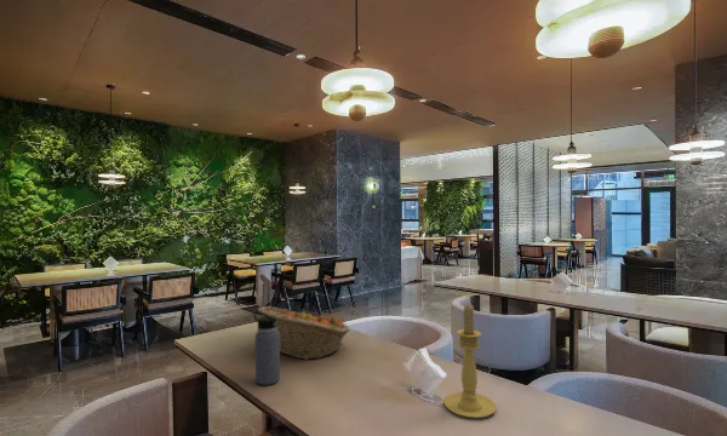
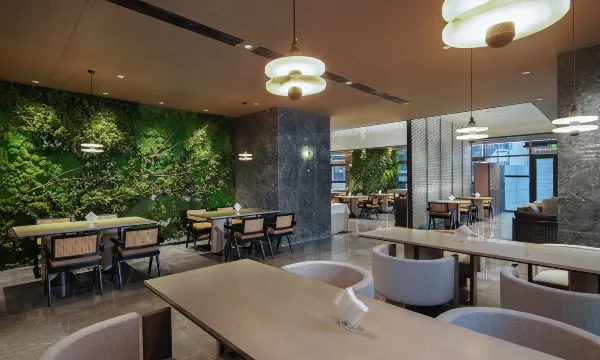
- water bottle (267, 345)
- fruit basket (303, 326)
- candle holder (469, 355)
